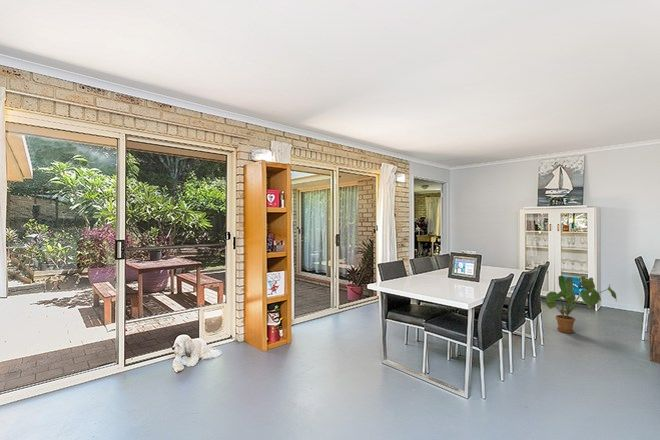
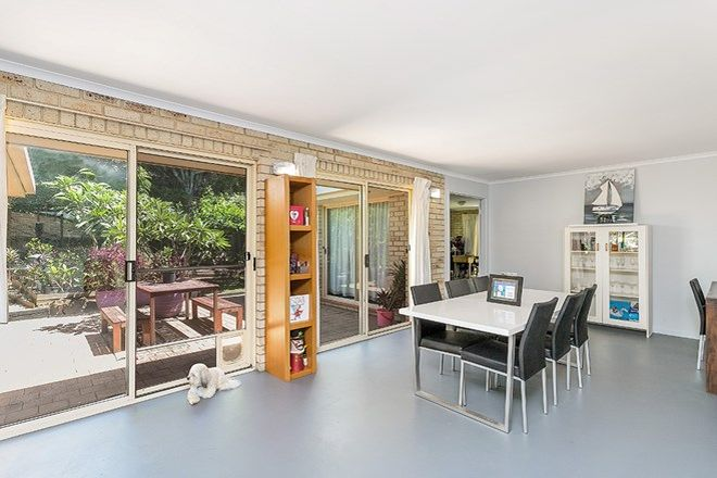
- house plant (574, 304)
